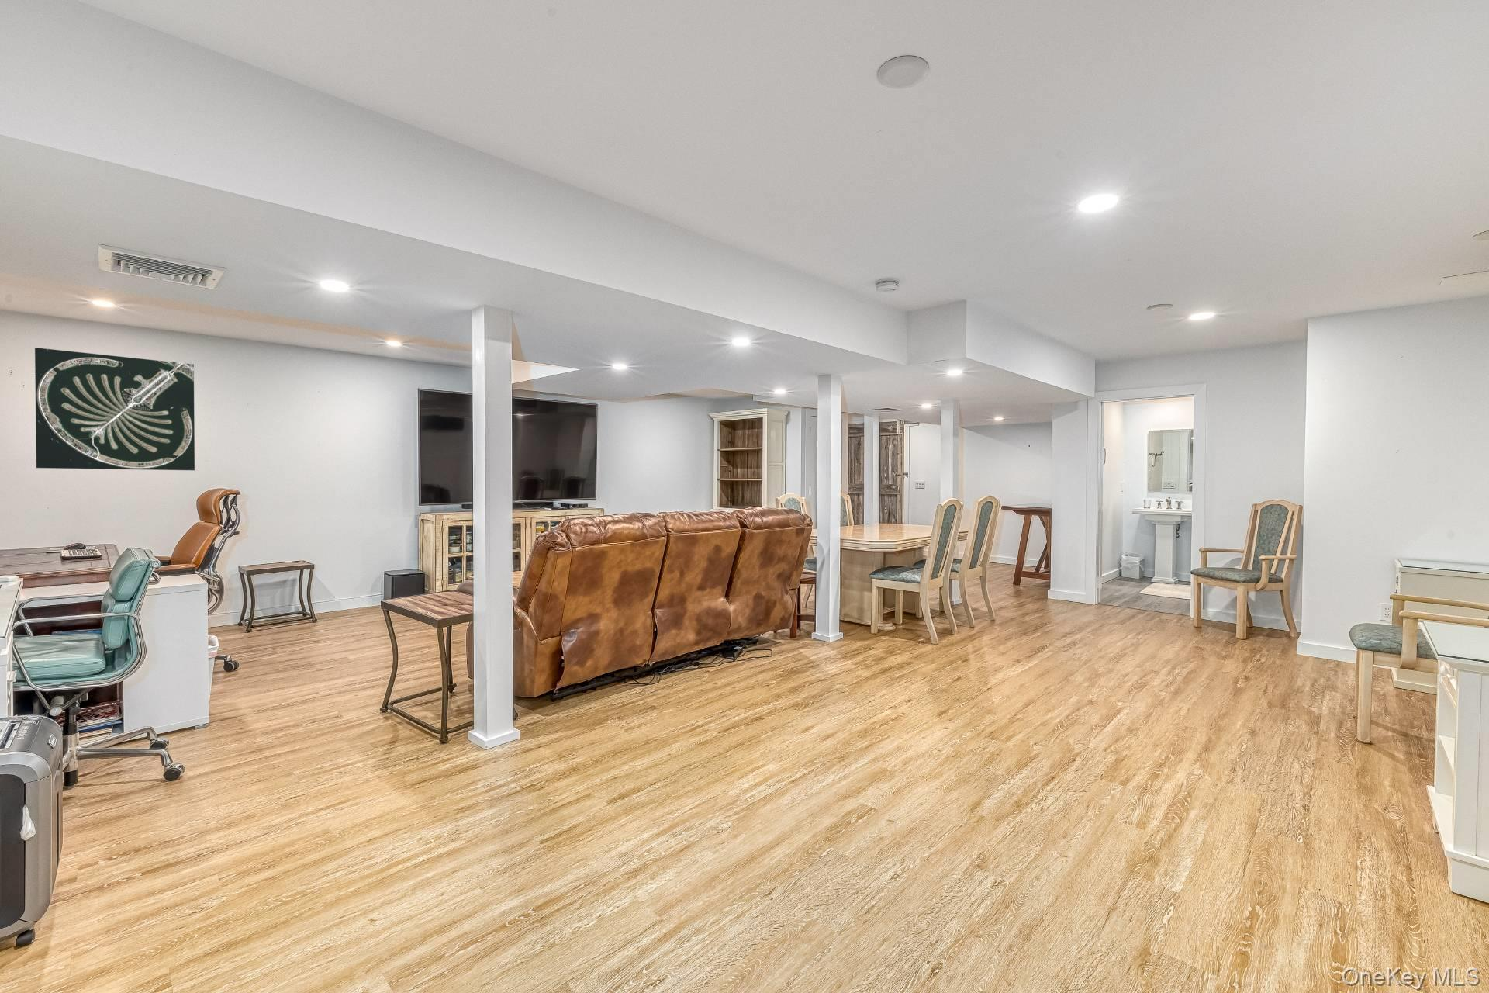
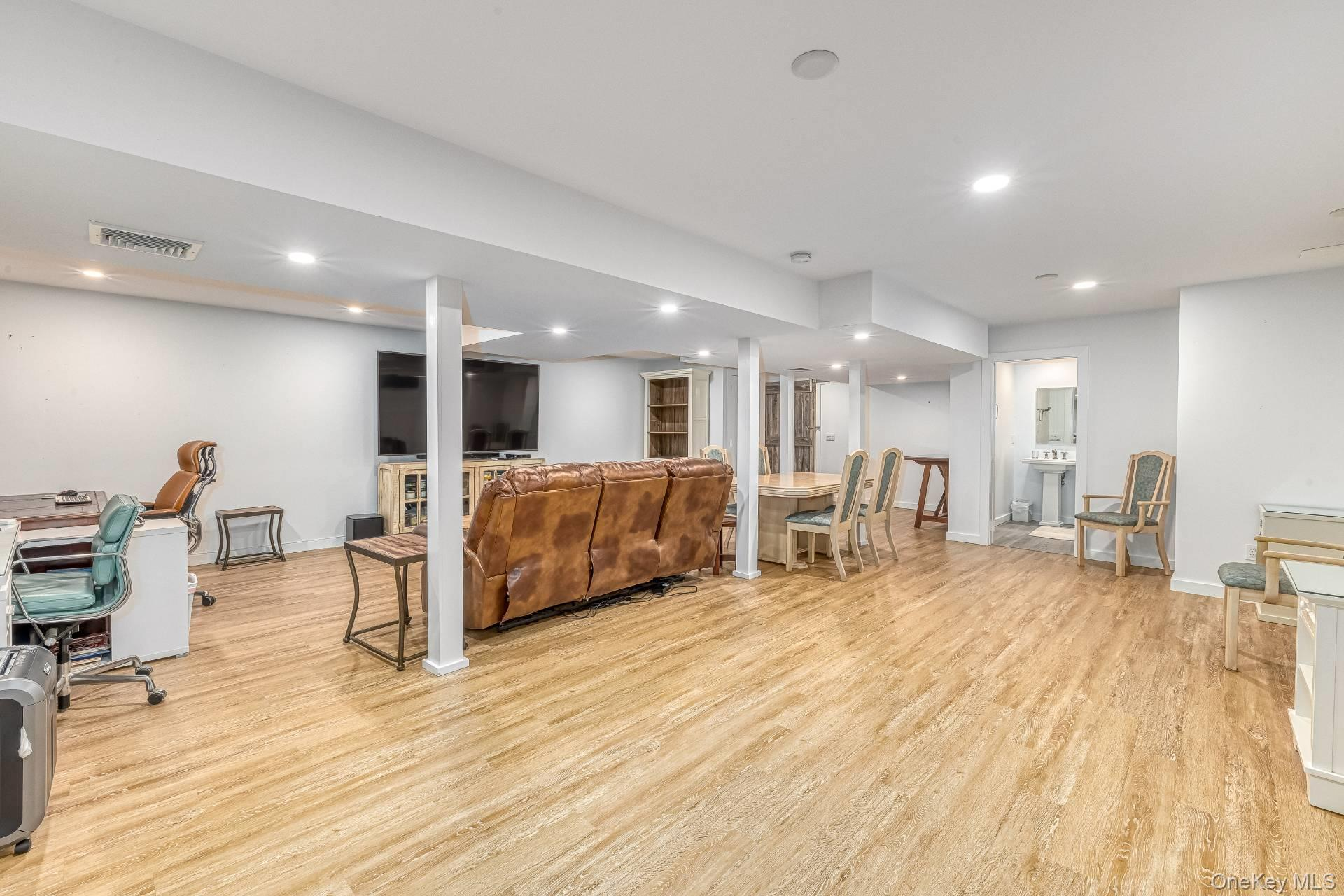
- map (120, 412)
